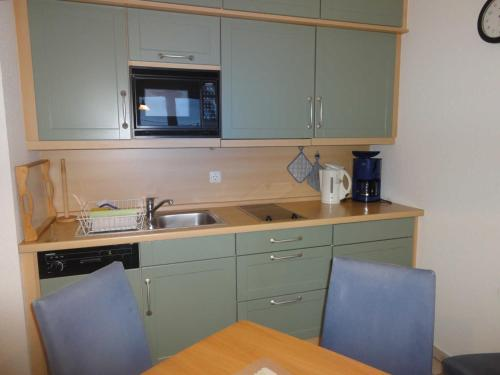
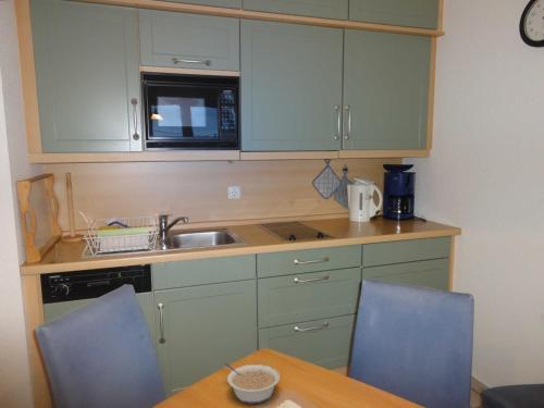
+ legume (251, 383)
